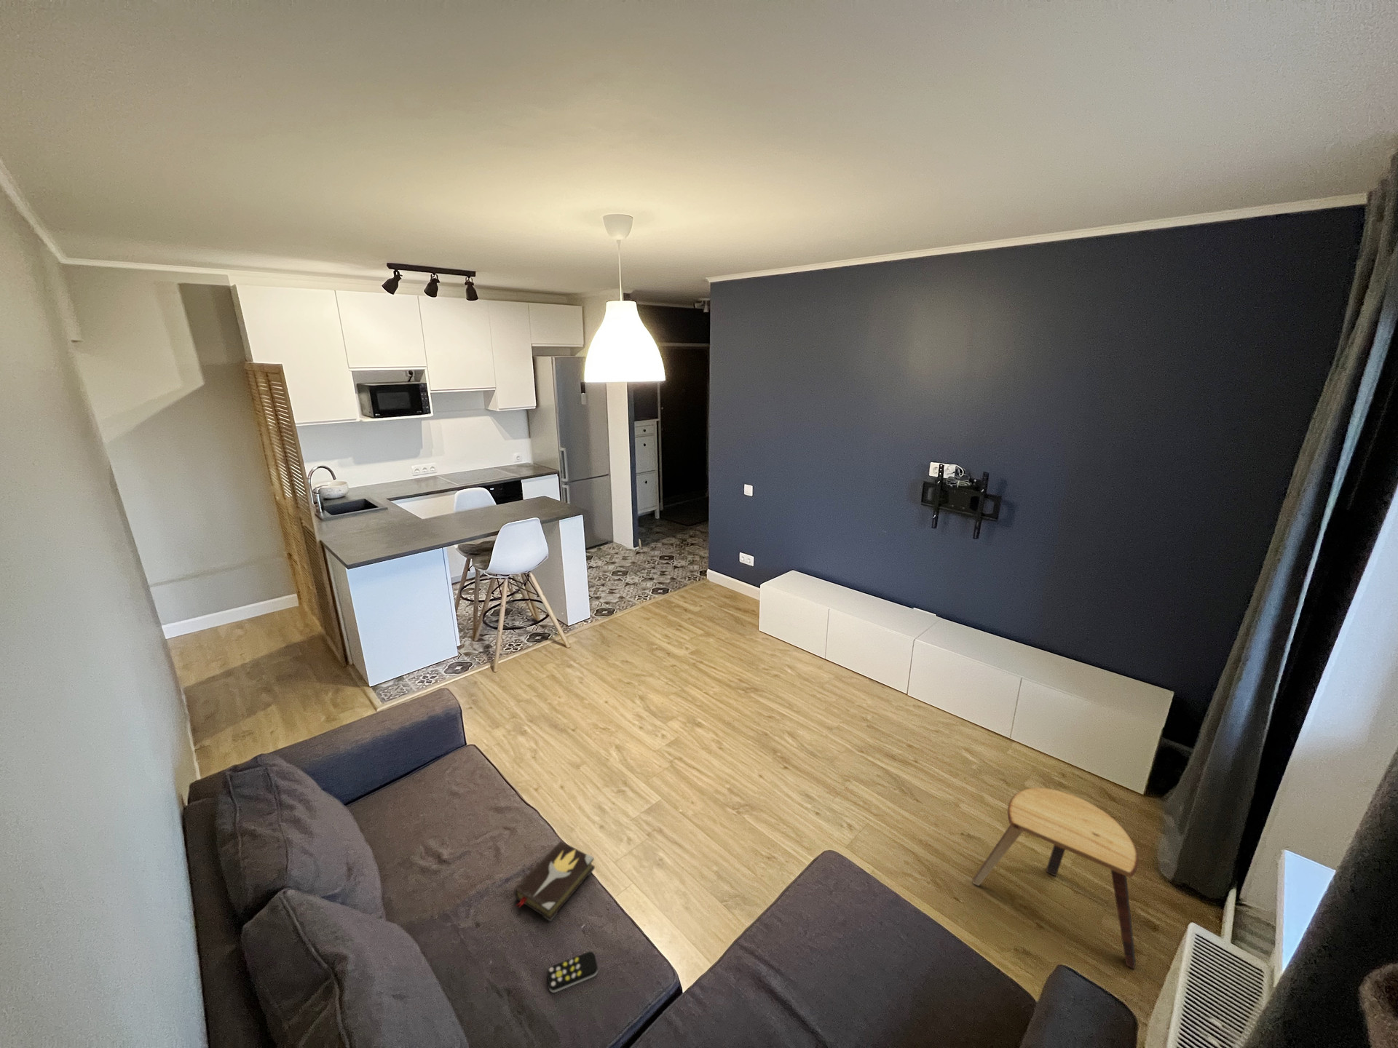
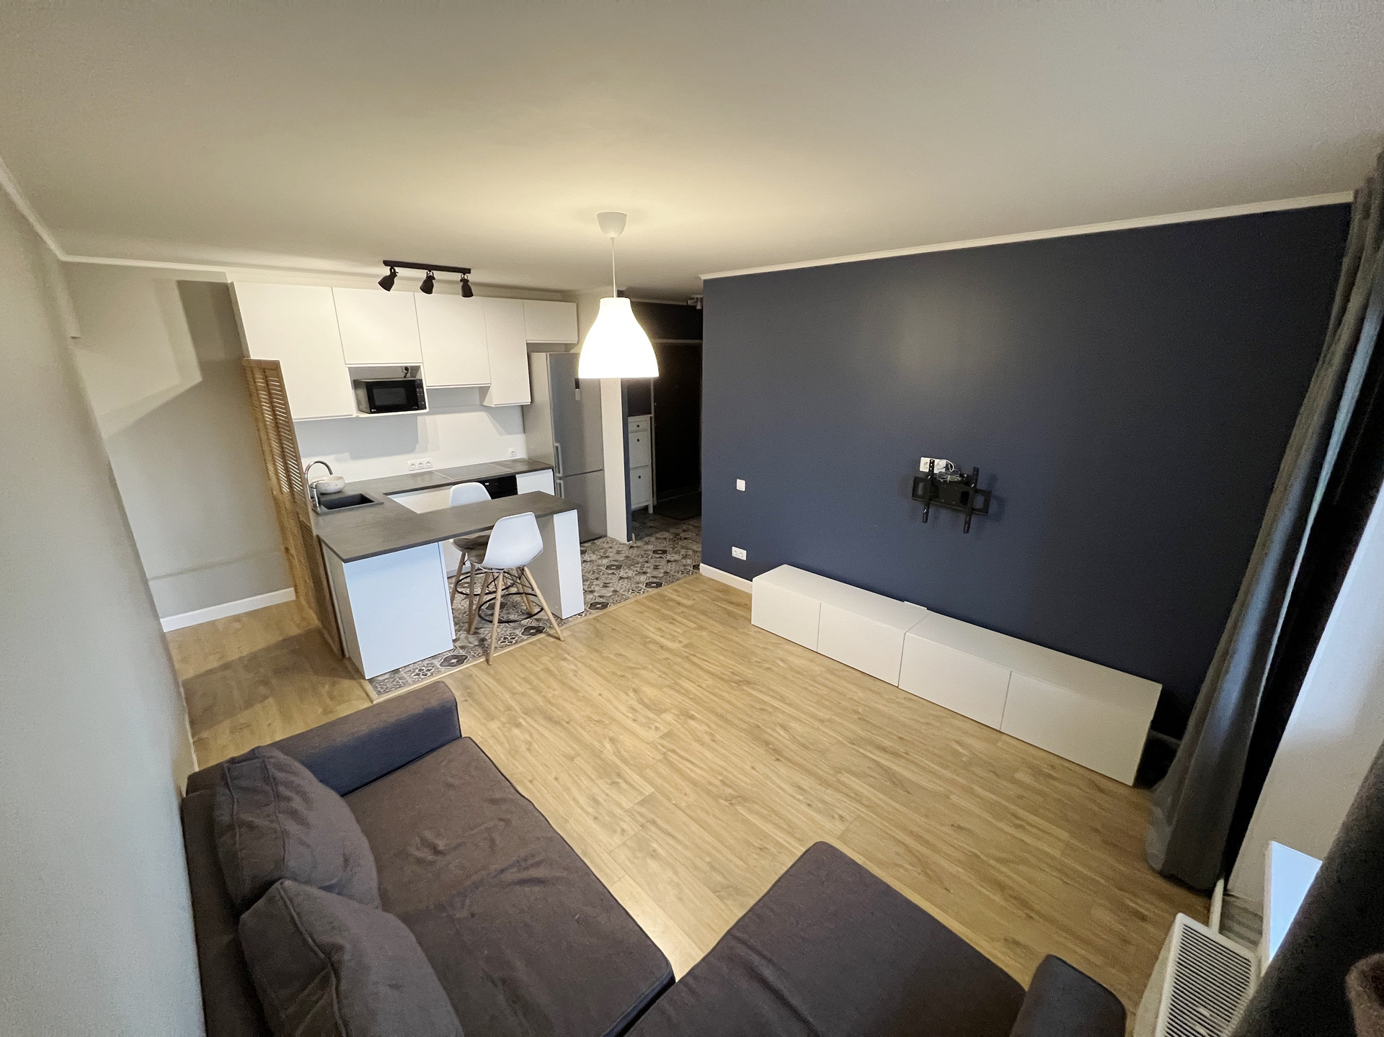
- remote control (572, 971)
- hardback book (556, 877)
- stool (1059, 865)
